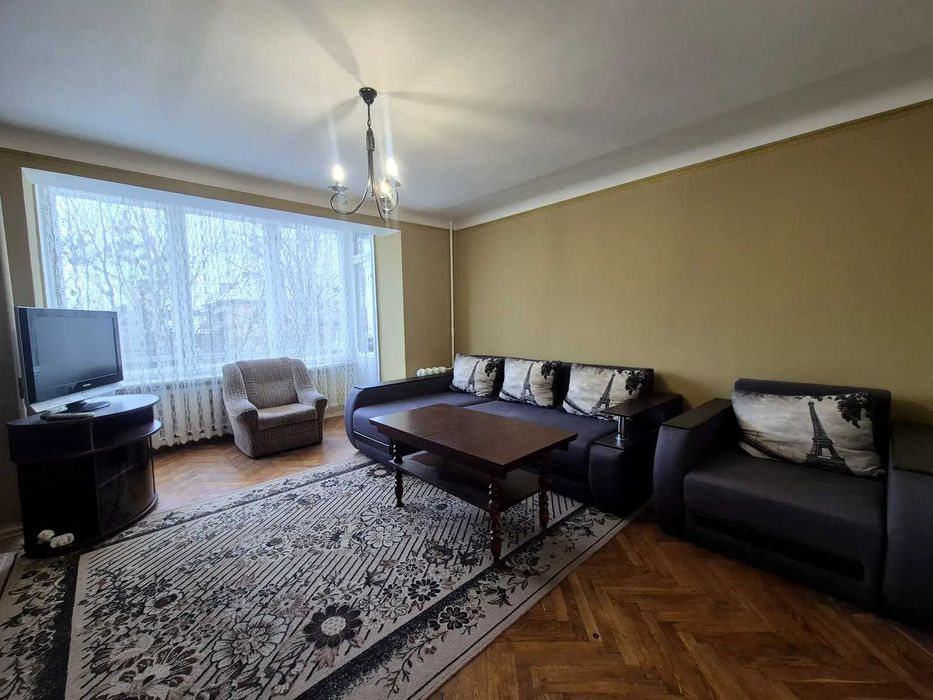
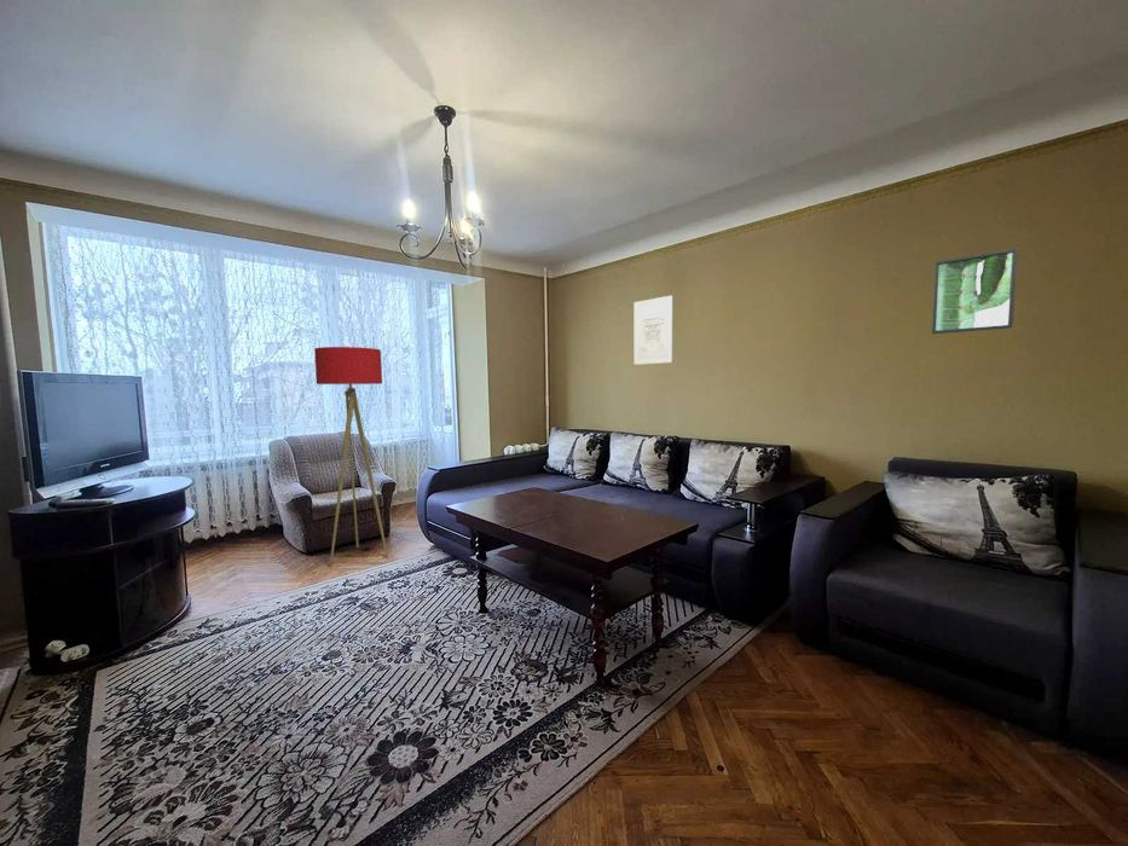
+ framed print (972, 292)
+ floor lamp (352, 456)
+ wall art (652, 331)
